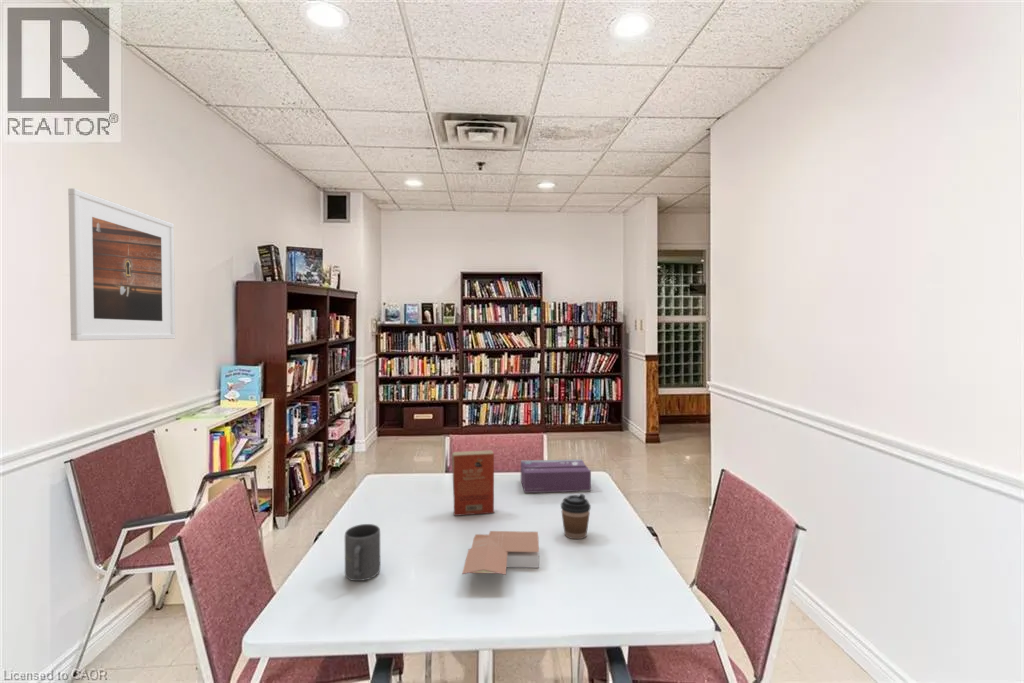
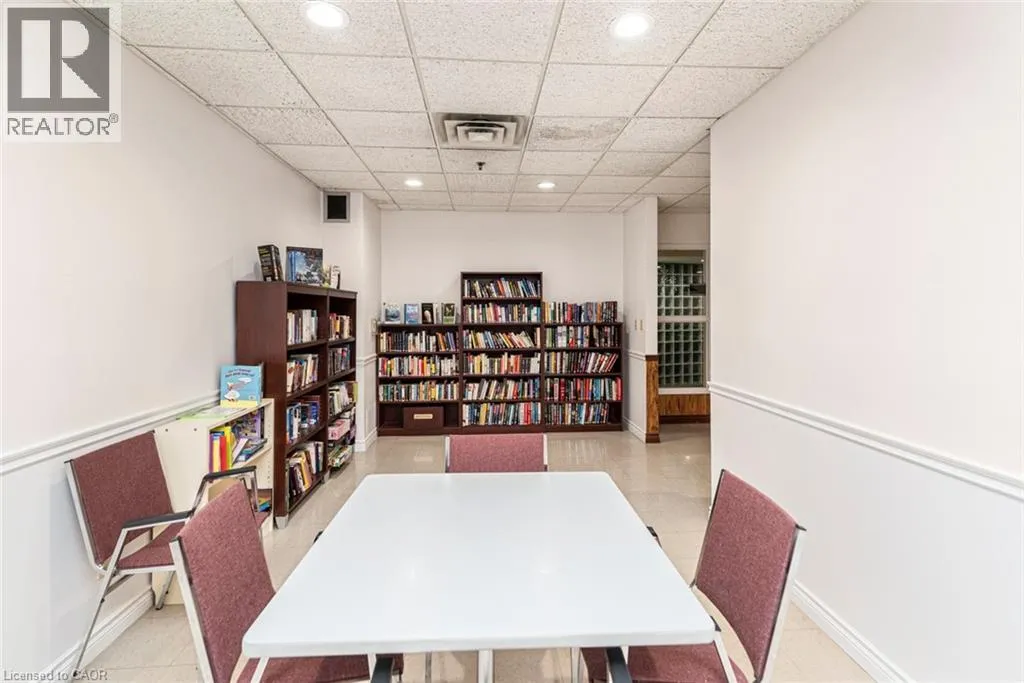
- book (503, 555)
- paperback book (474, 482)
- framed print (129, 274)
- coffee cup (575, 515)
- tissue box (554, 475)
- mug (361, 554)
